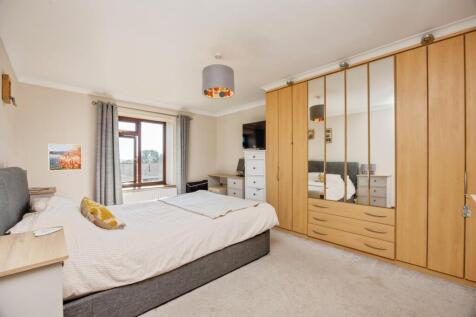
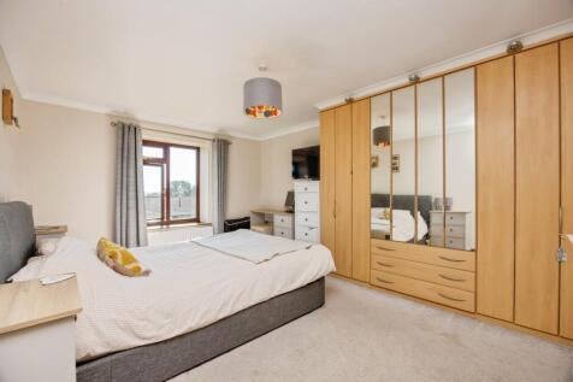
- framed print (65, 157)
